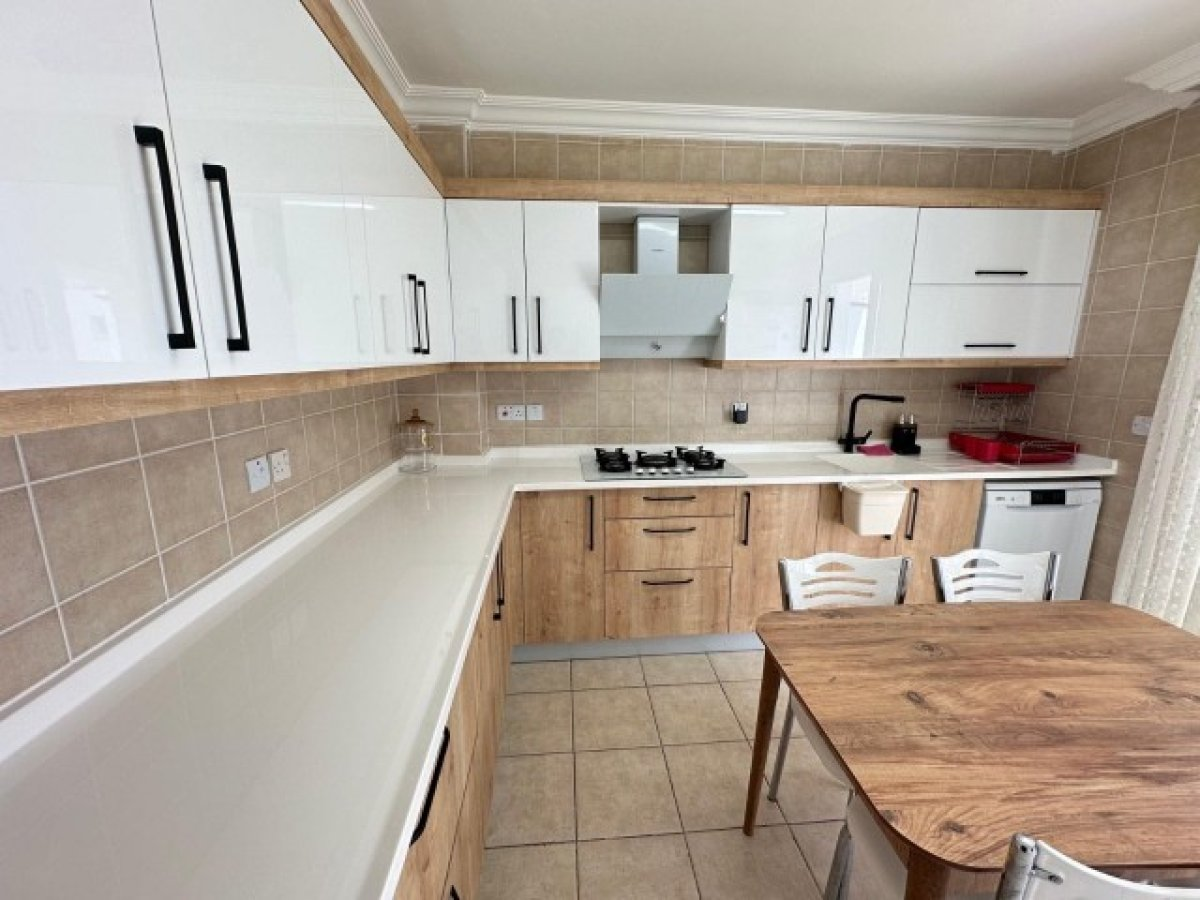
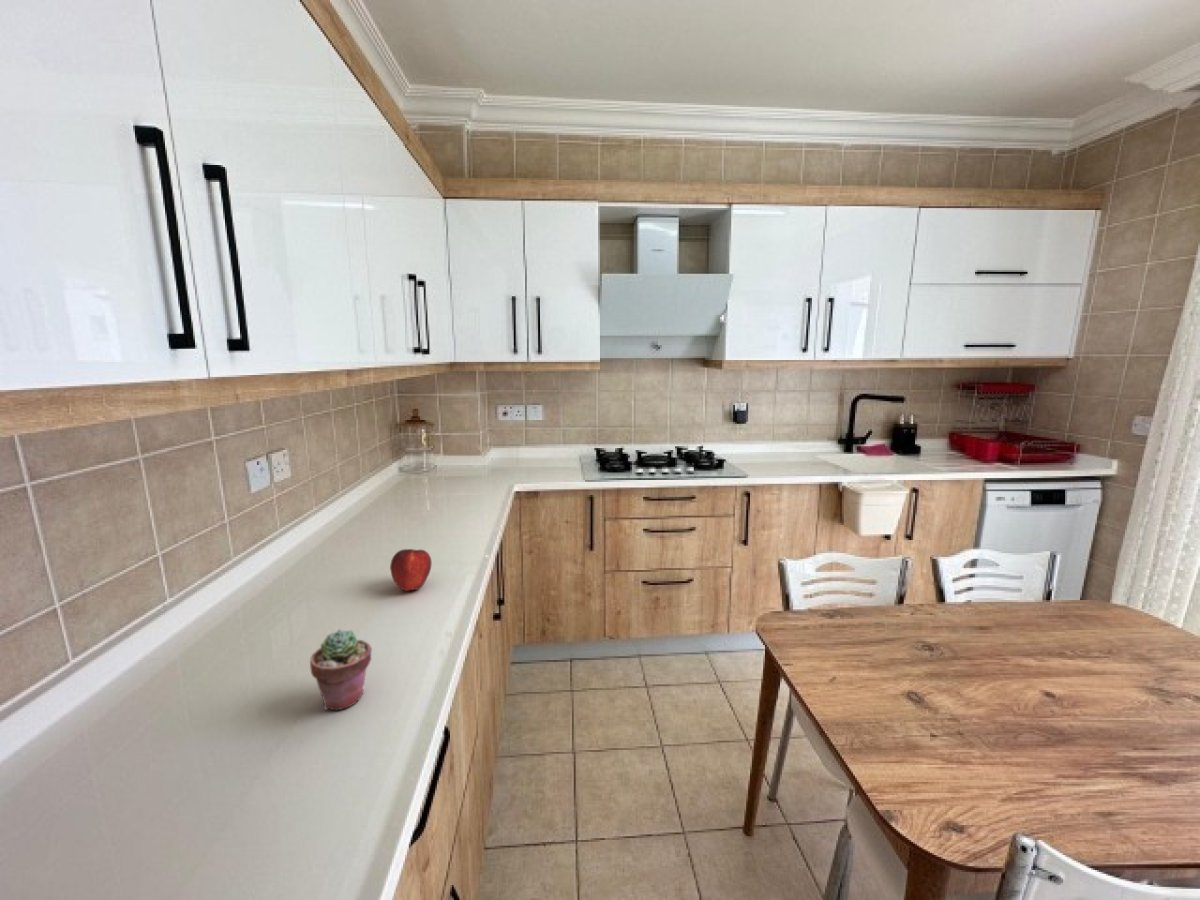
+ potted succulent (342, 666)
+ apple (412, 567)
